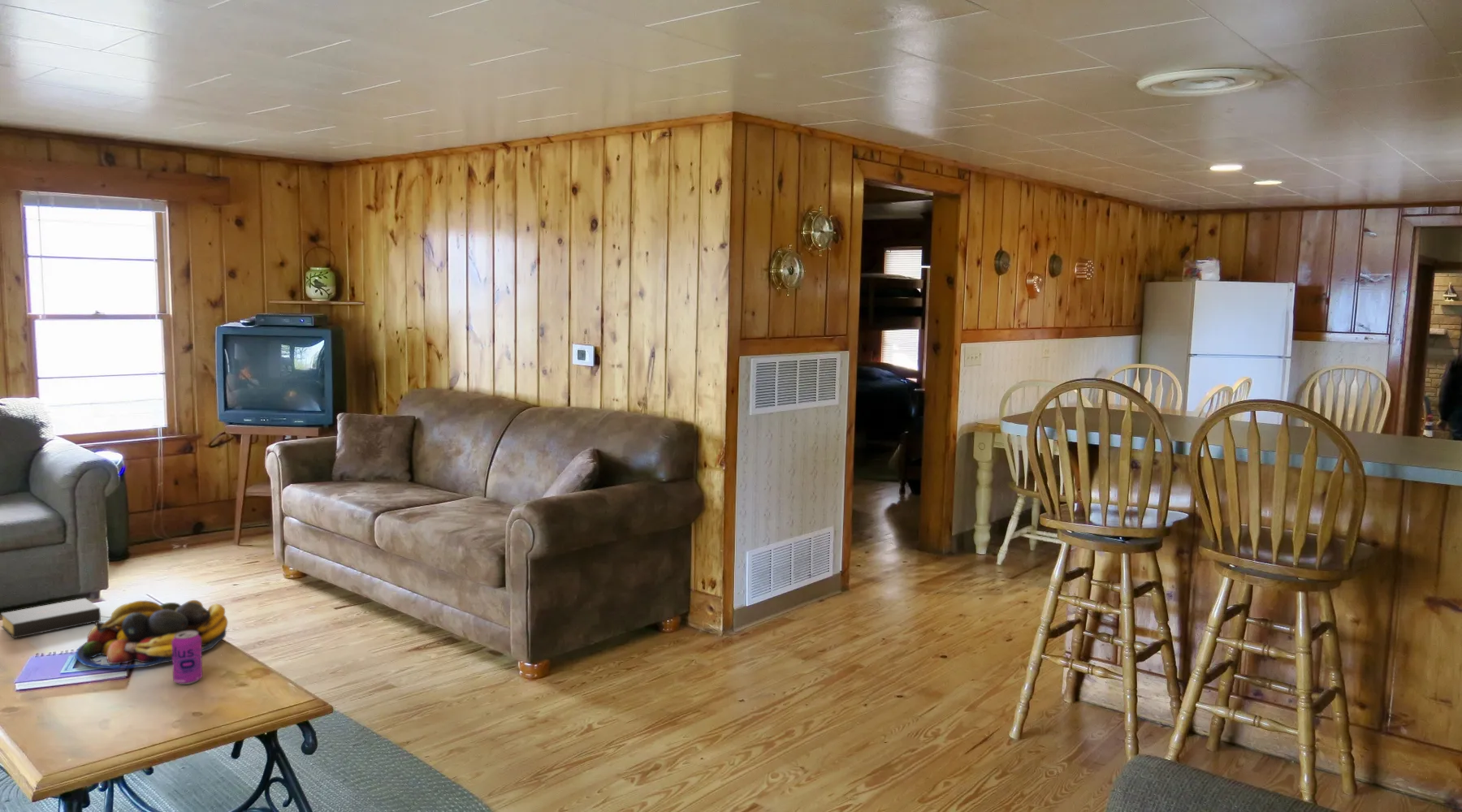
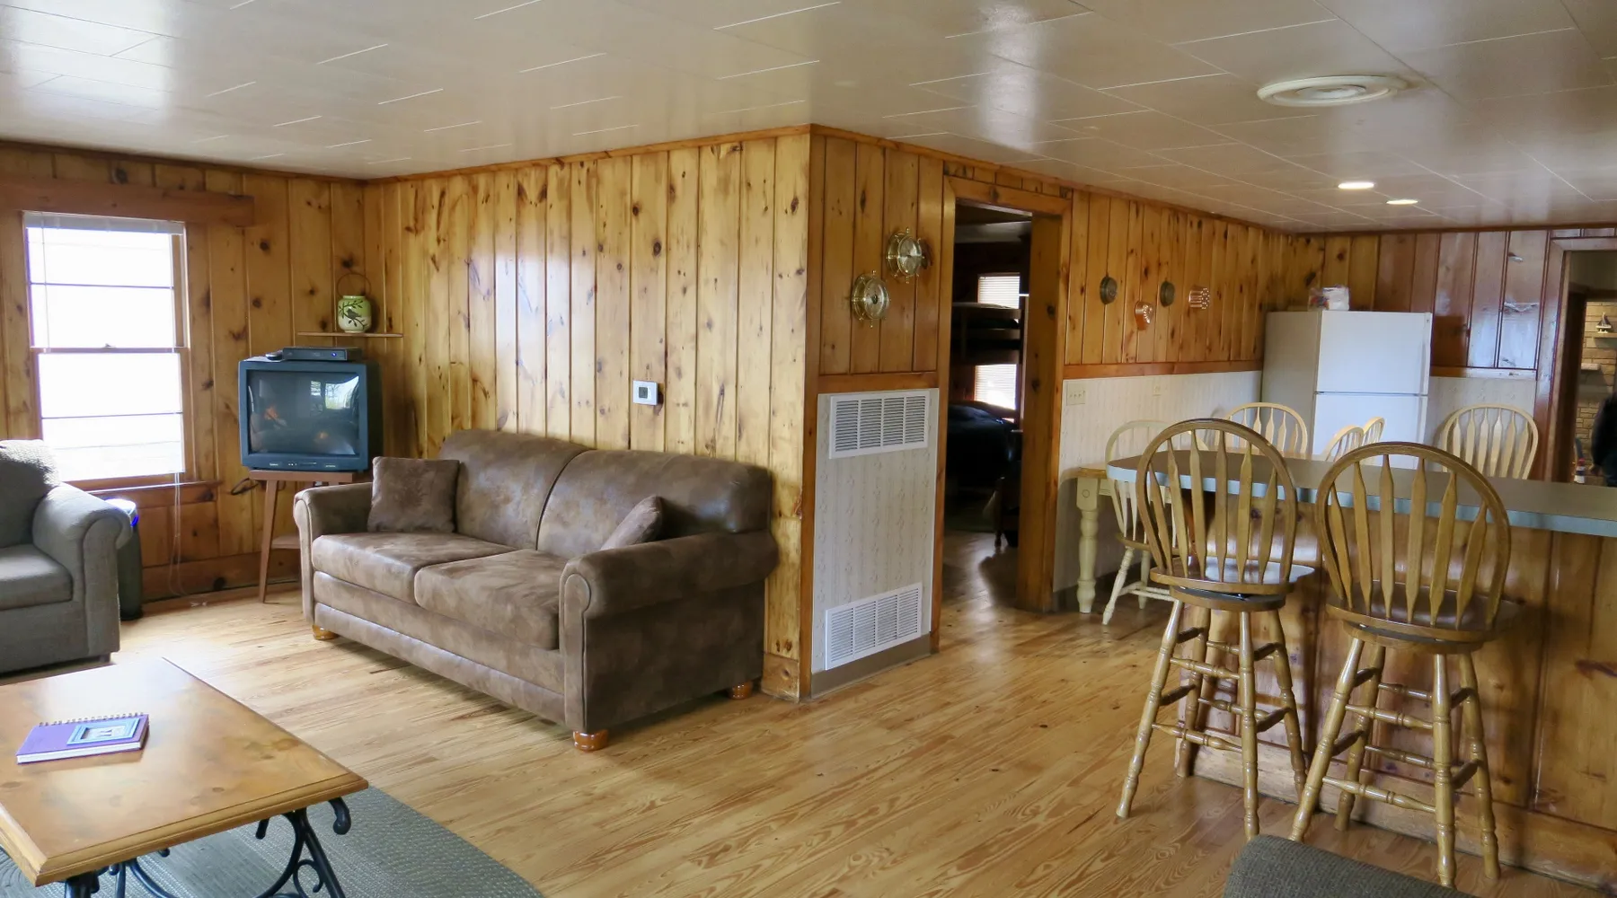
- fruit bowl (151, 622)
- bible (61, 615)
- beverage can (187, 657)
